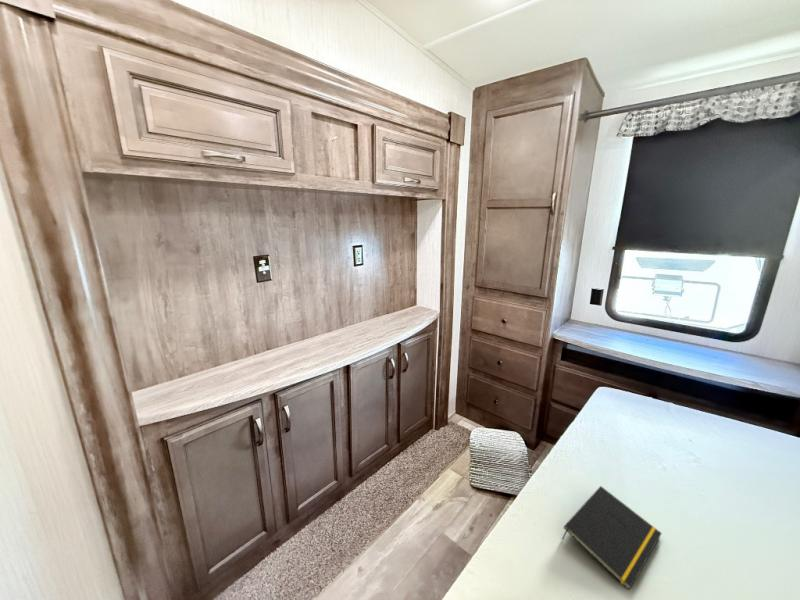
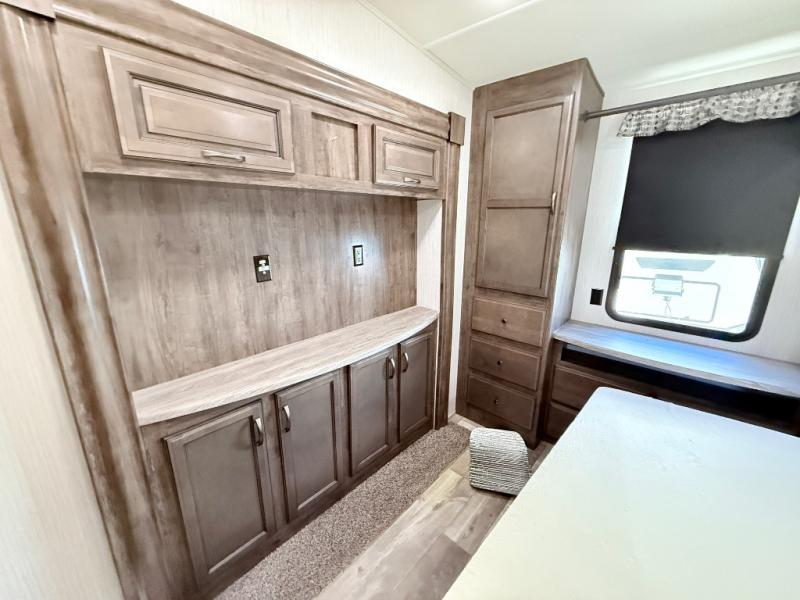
- notepad (612, 530)
